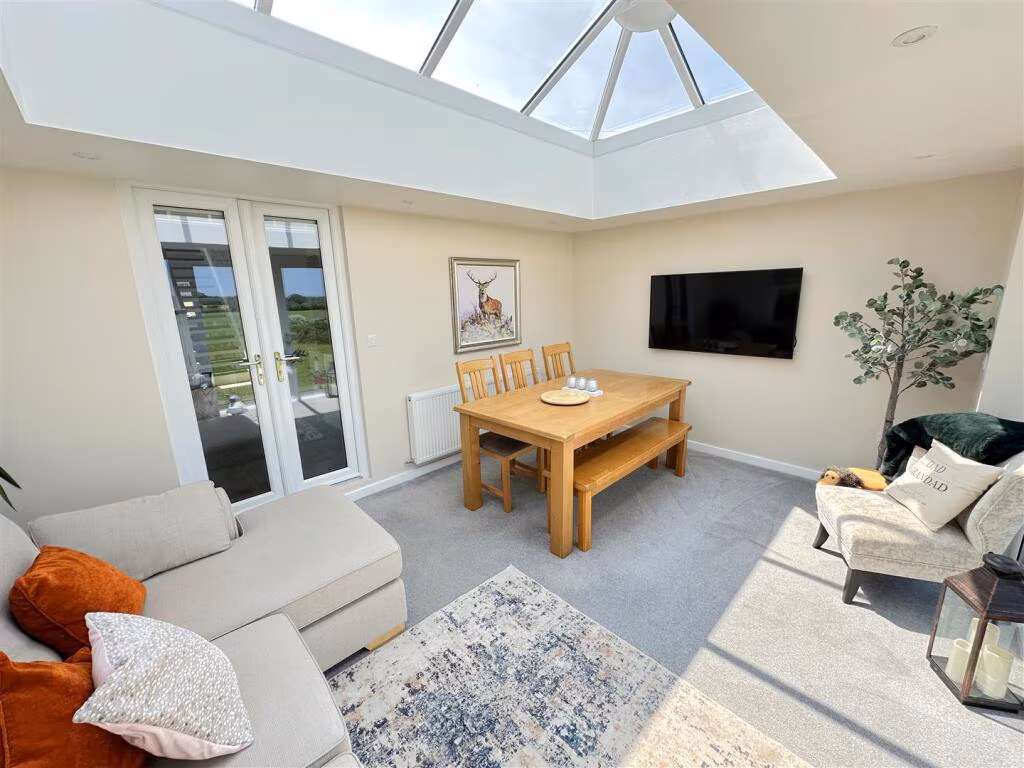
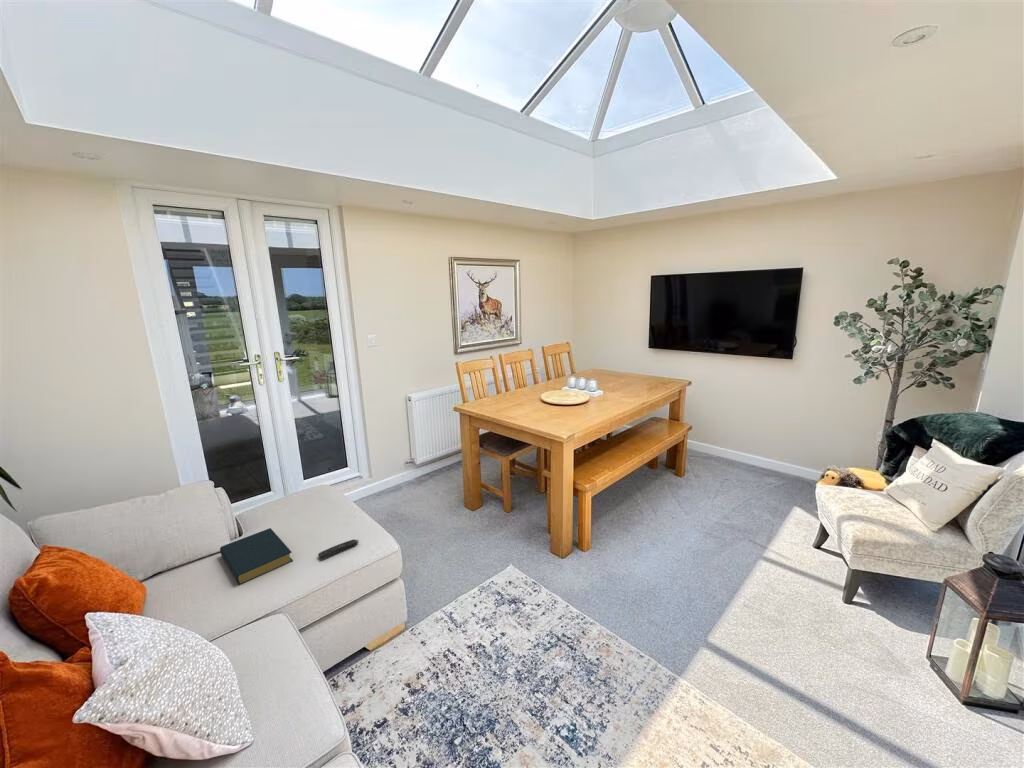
+ hardback book (255, 554)
+ remote control (339, 548)
